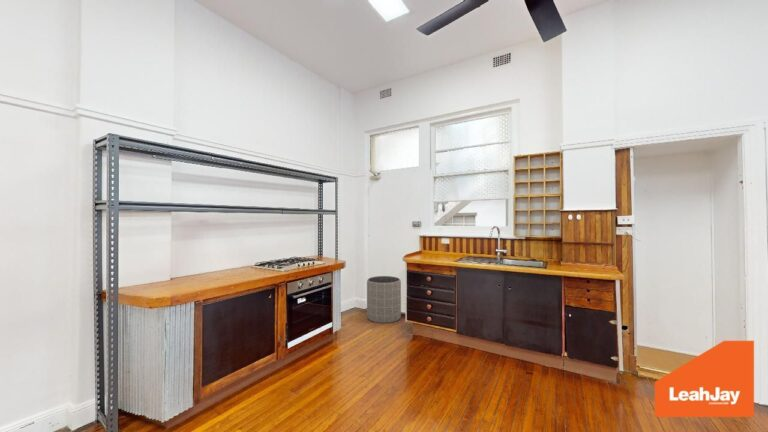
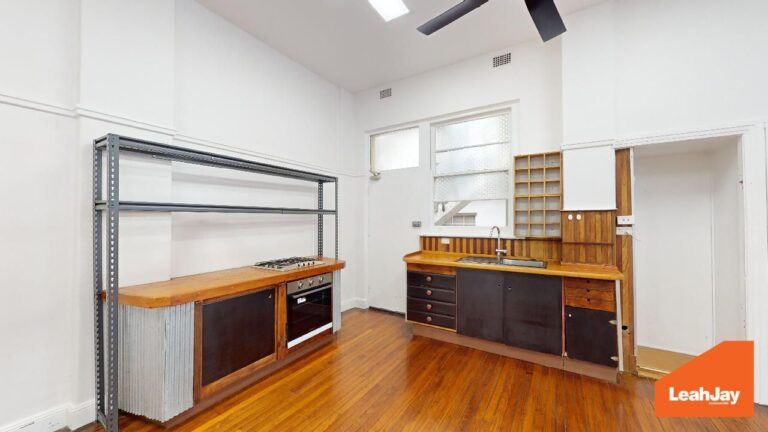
- trash can (383, 298)
